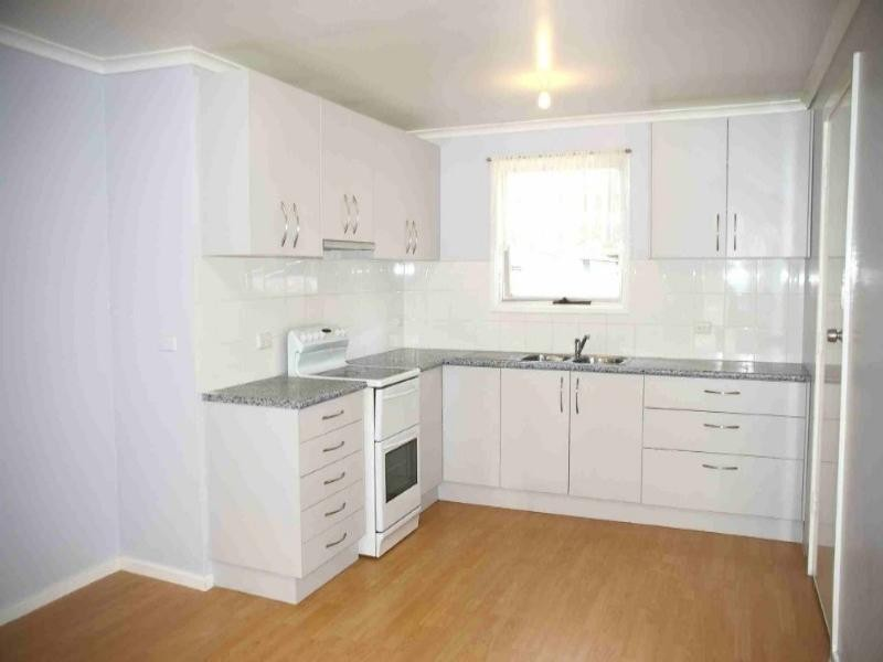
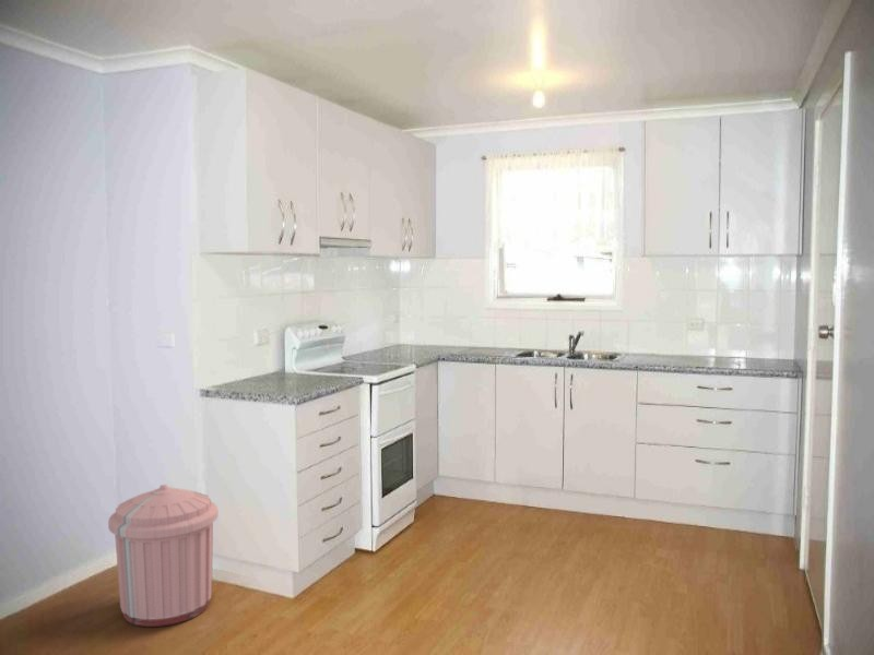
+ trash can (165, 546)
